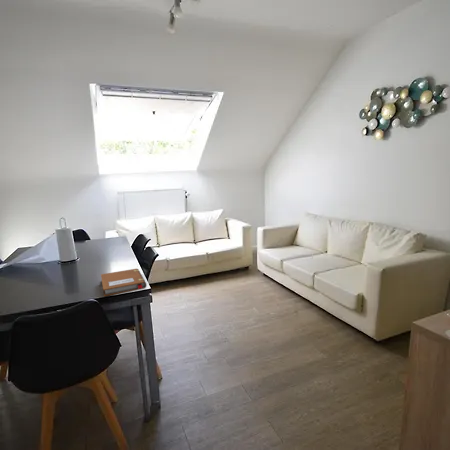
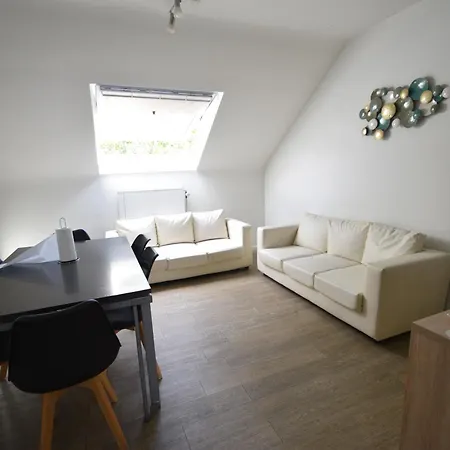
- notebook (123, 281)
